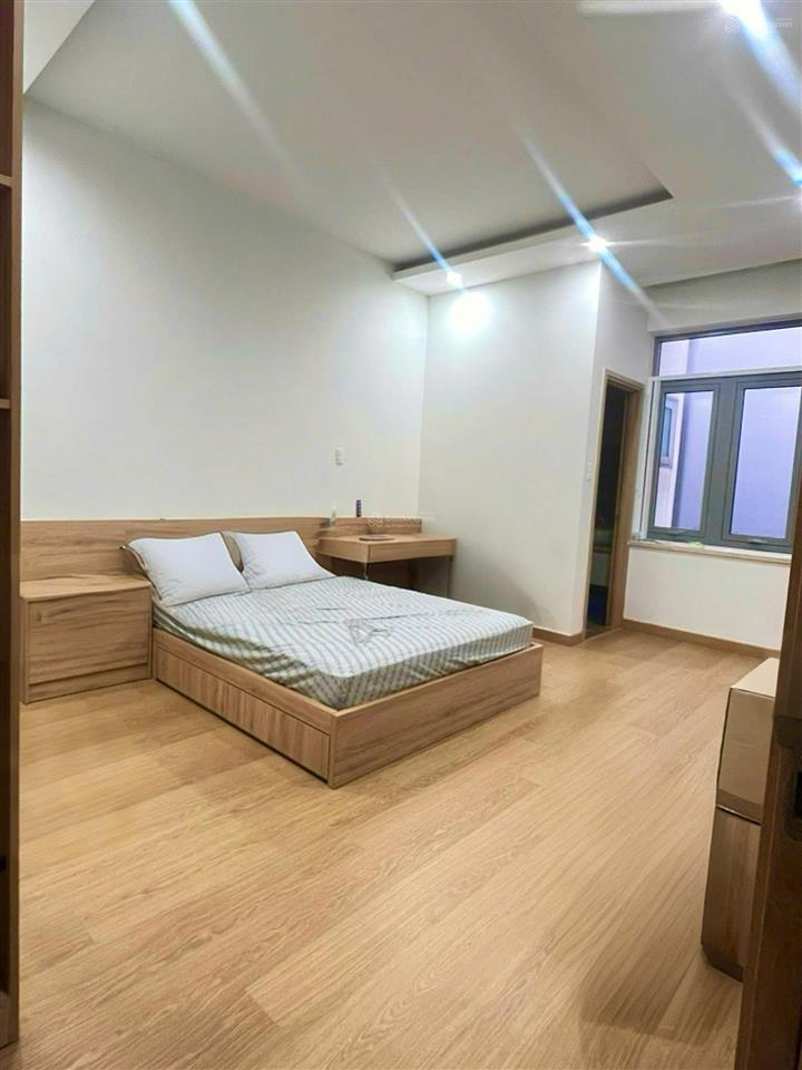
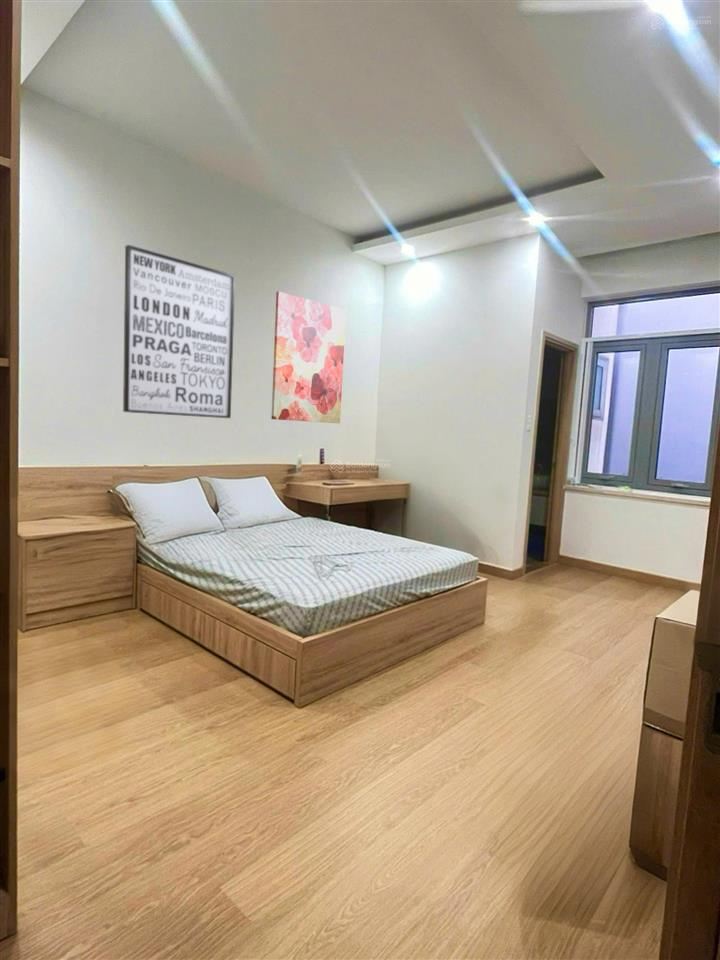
+ wall art (310, 362)
+ wall art (182, 339)
